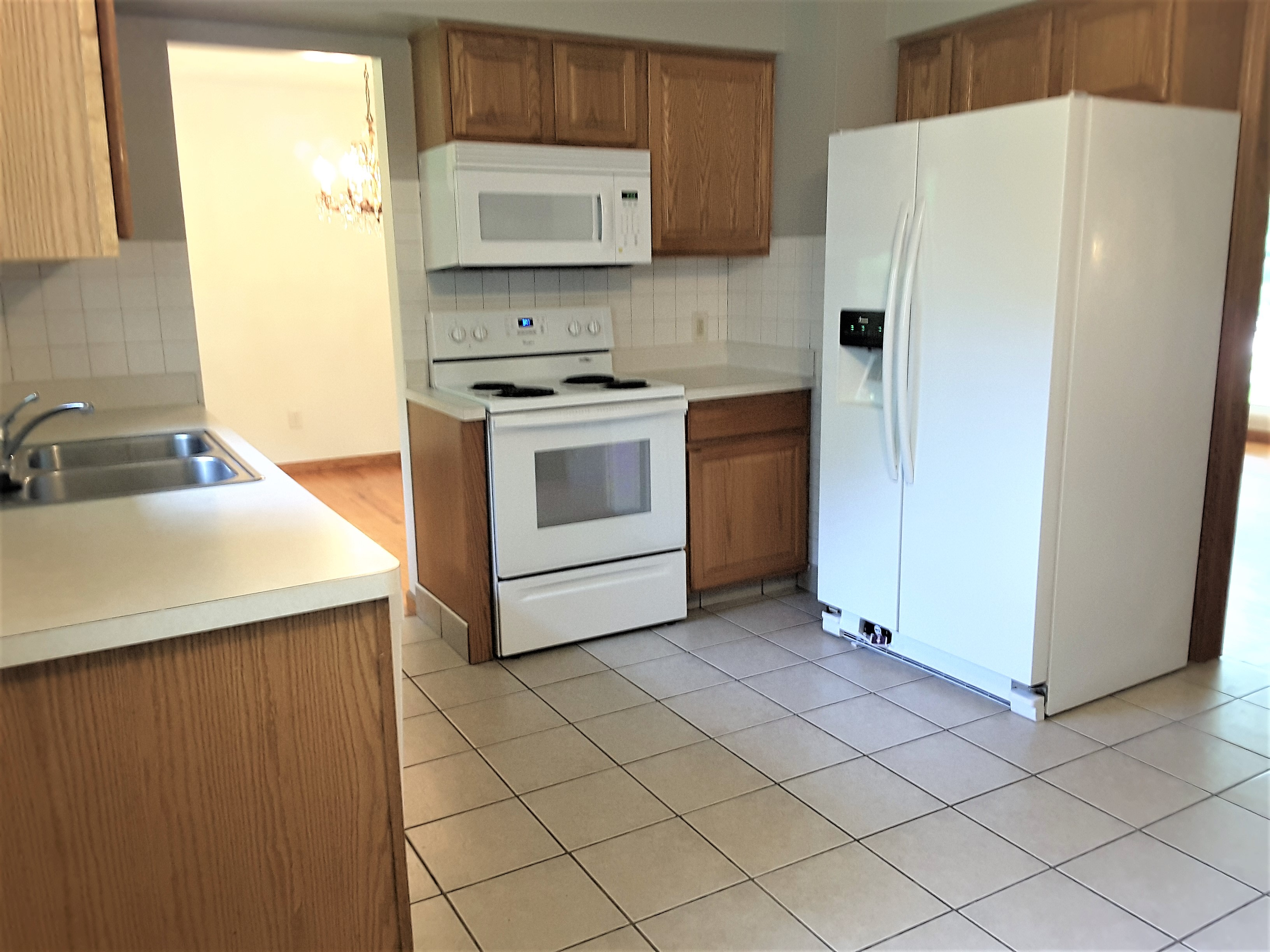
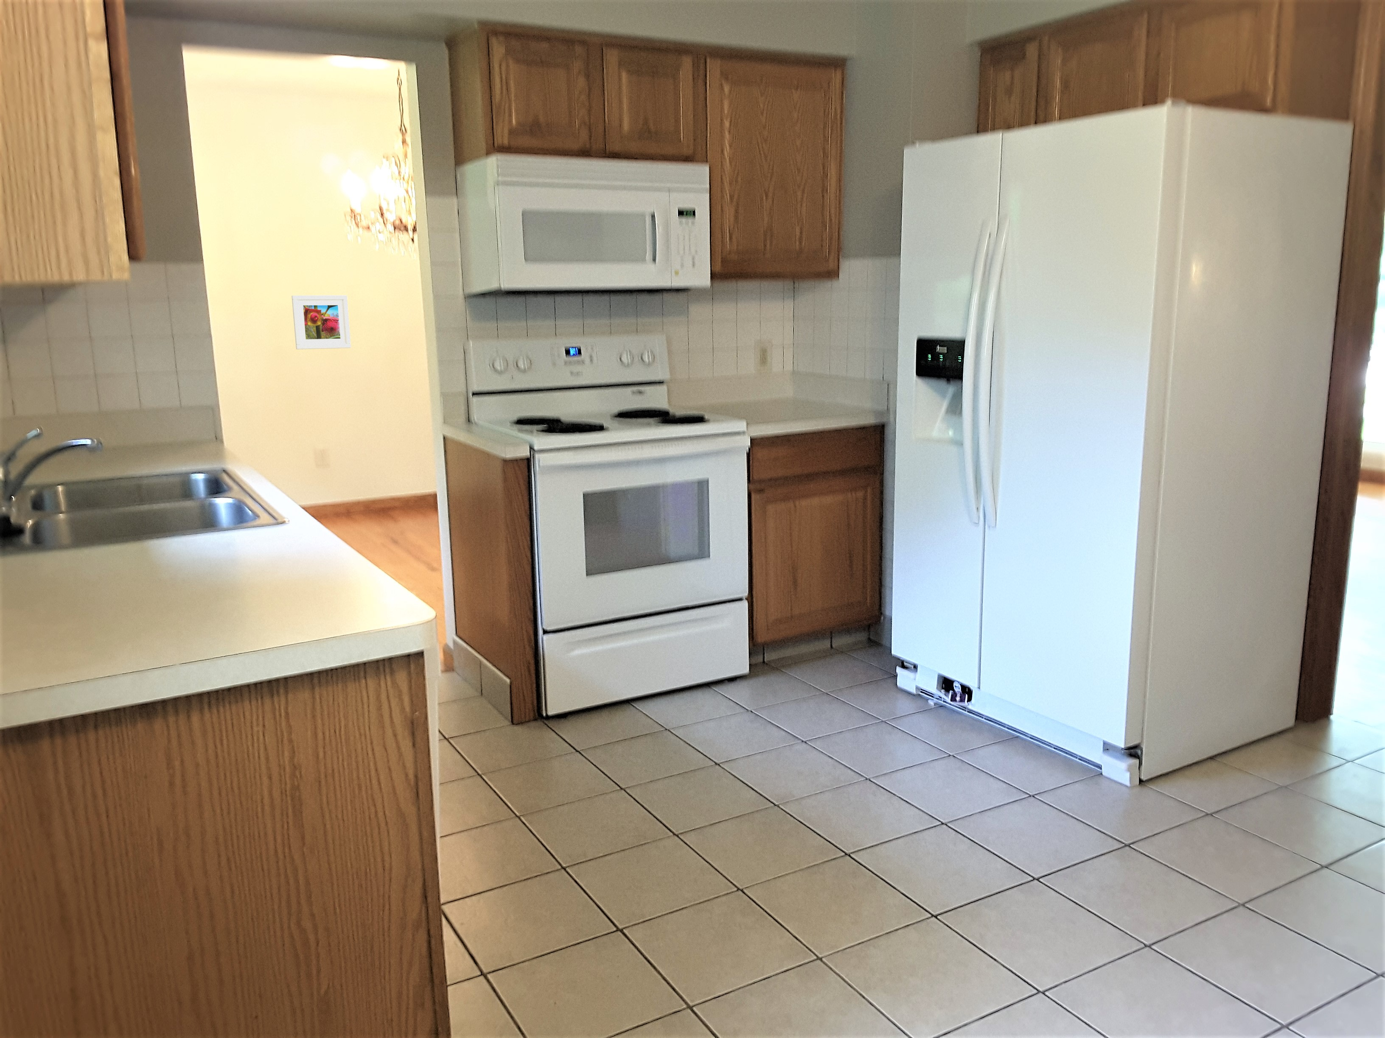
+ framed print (322, 322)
